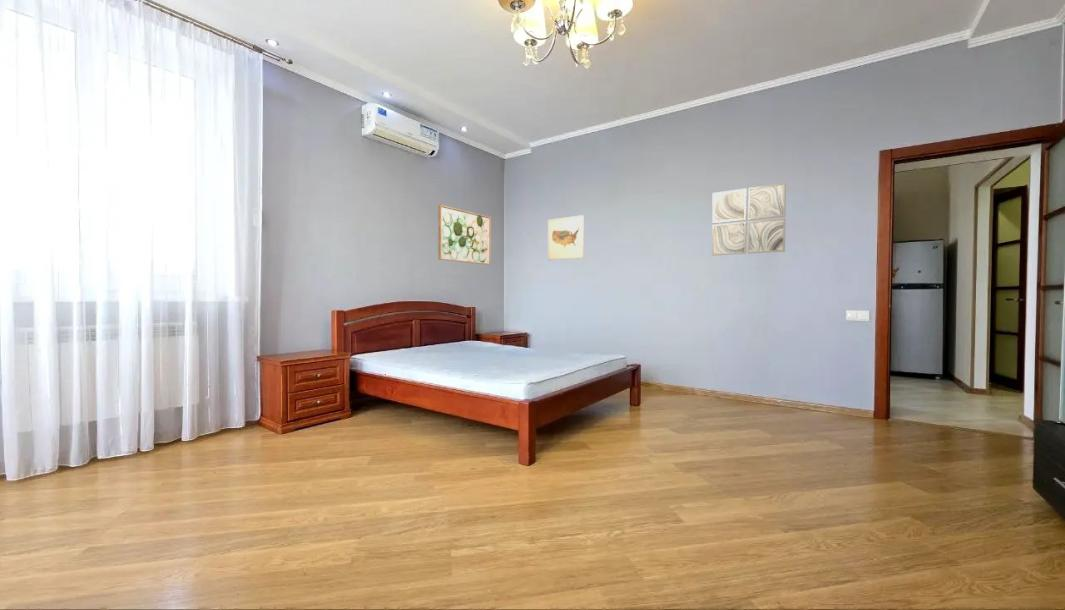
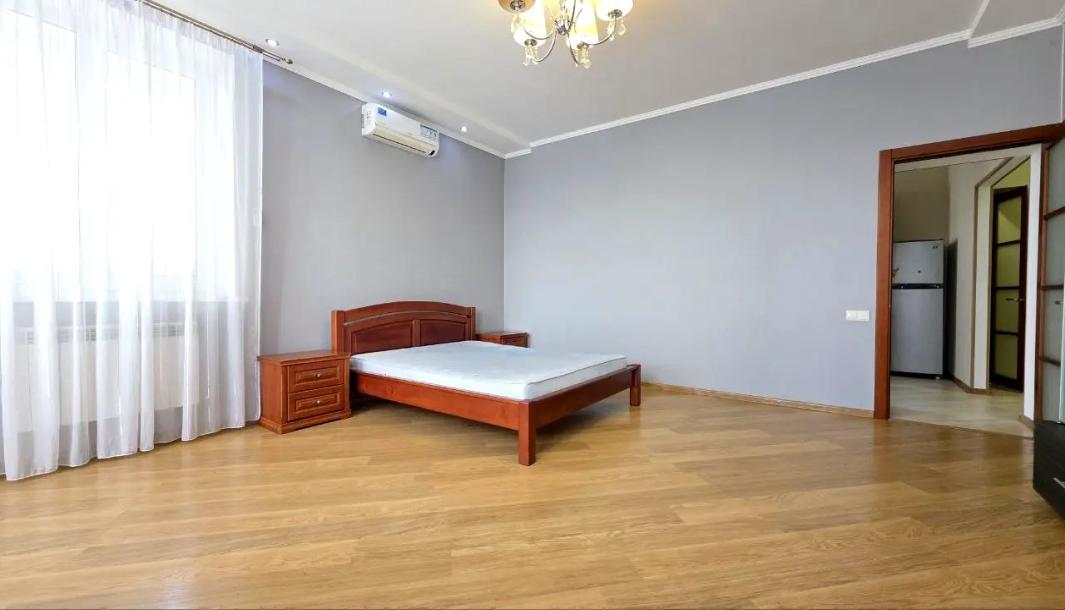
- wall art (467, 236)
- wall art (745, 220)
- wall art (565, 238)
